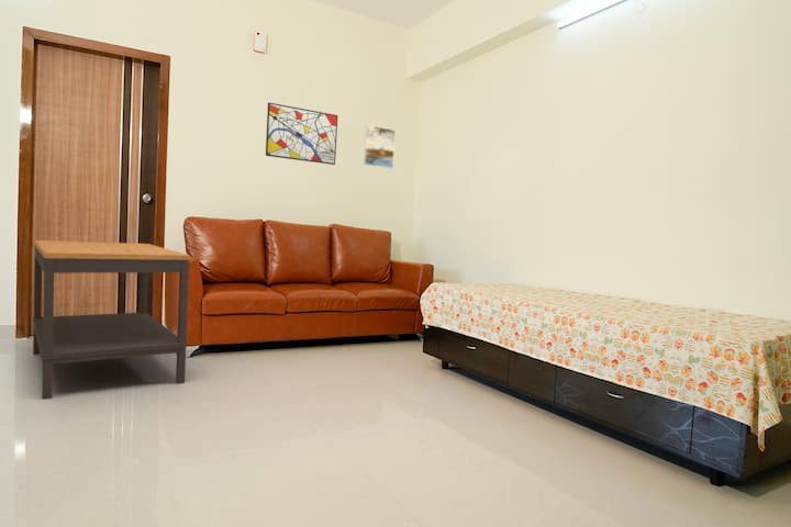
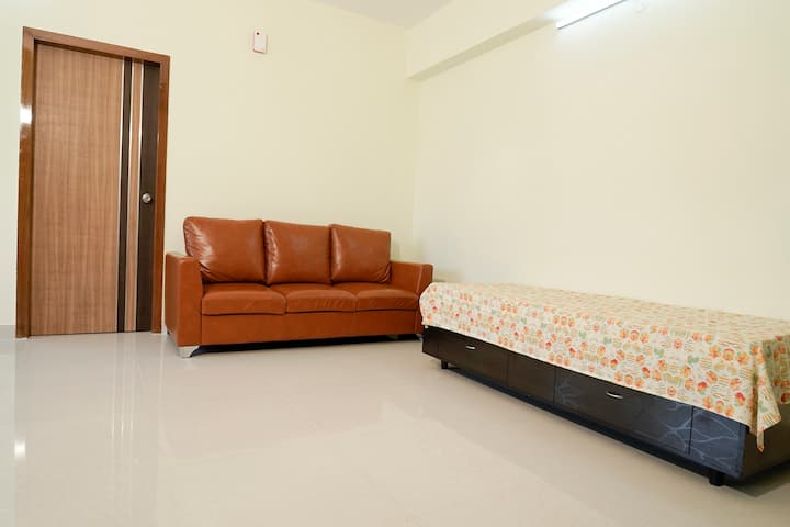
- side table (104, 314)
- wall art (302, 134)
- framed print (379, 146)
